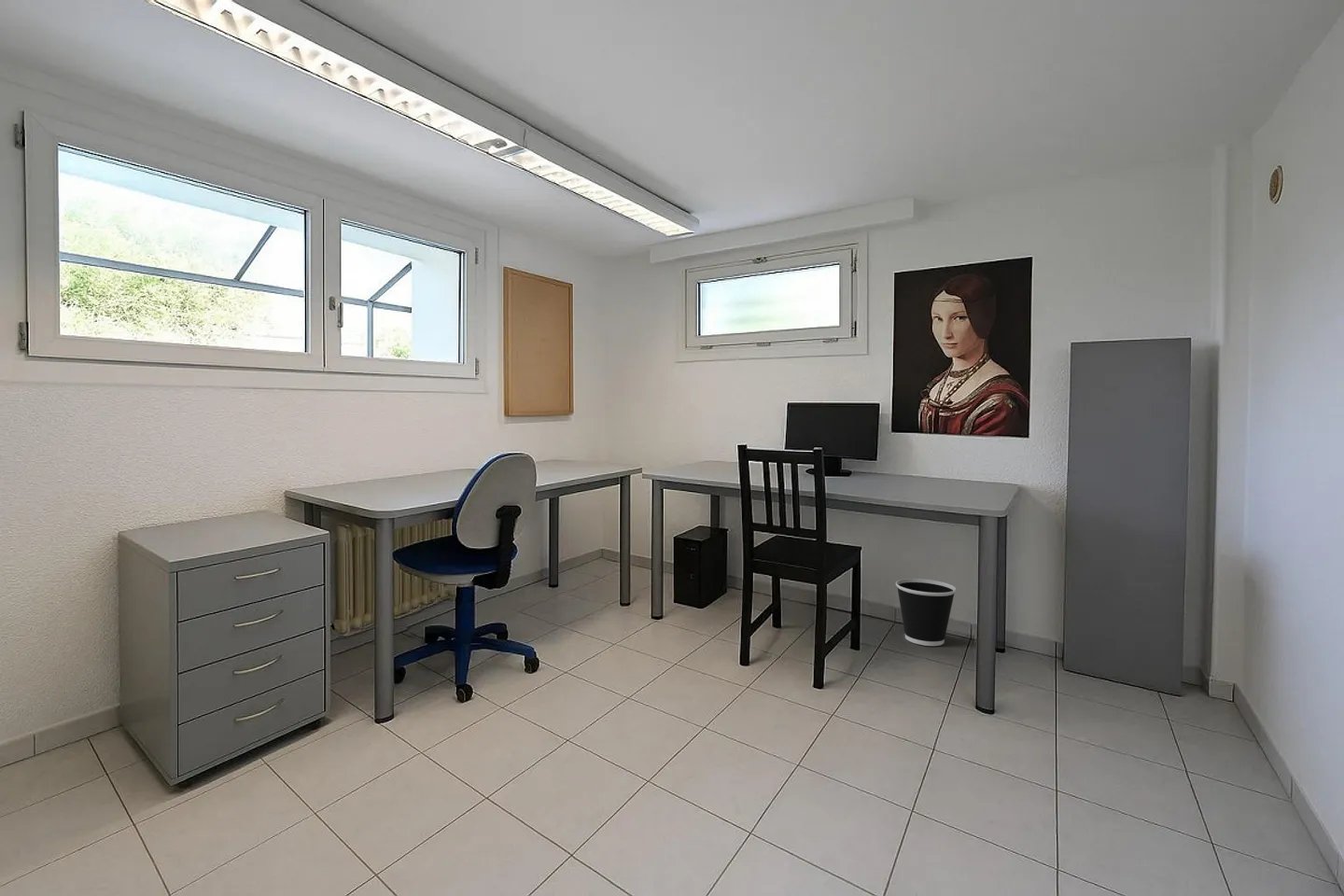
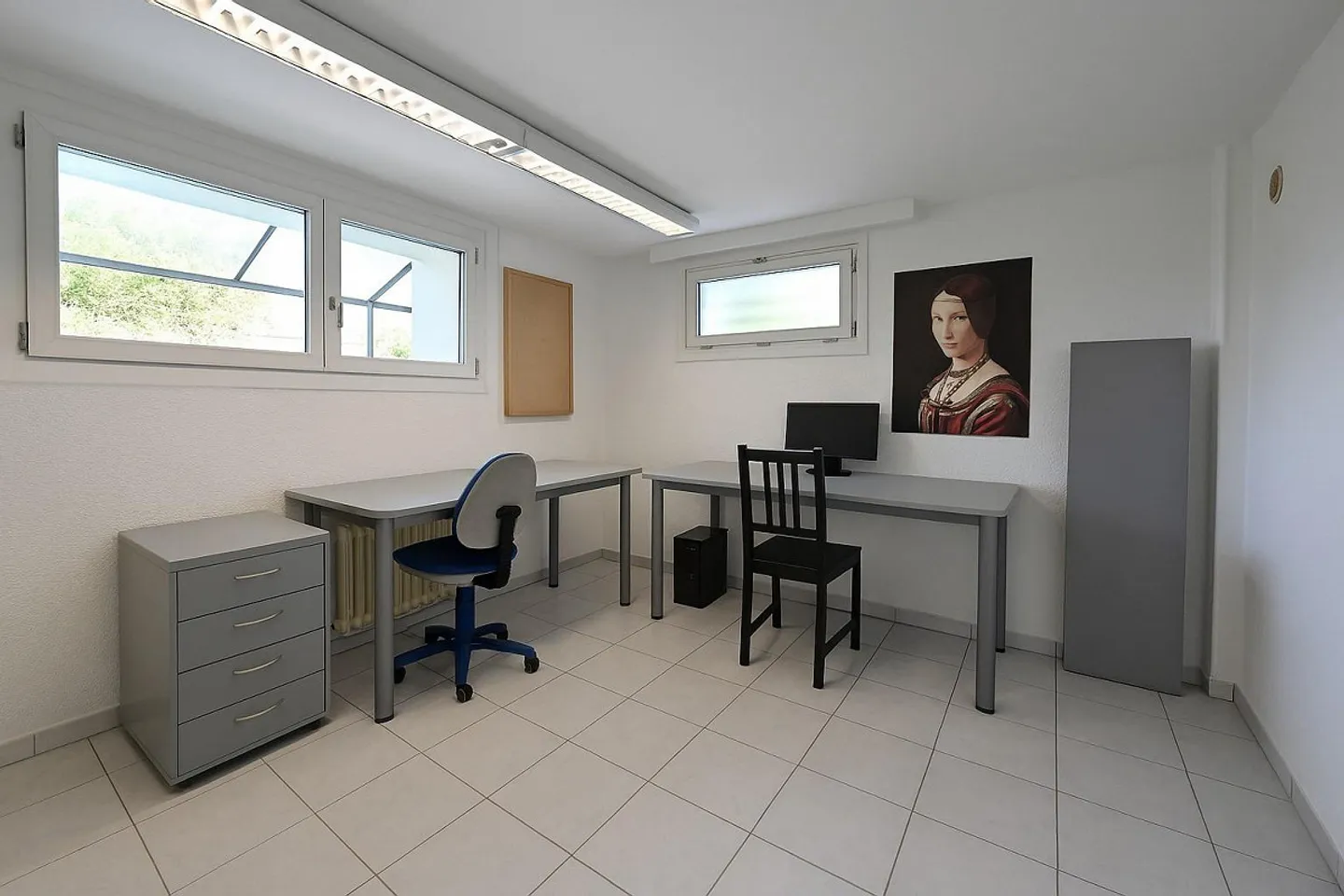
- wastebasket (924, 612)
